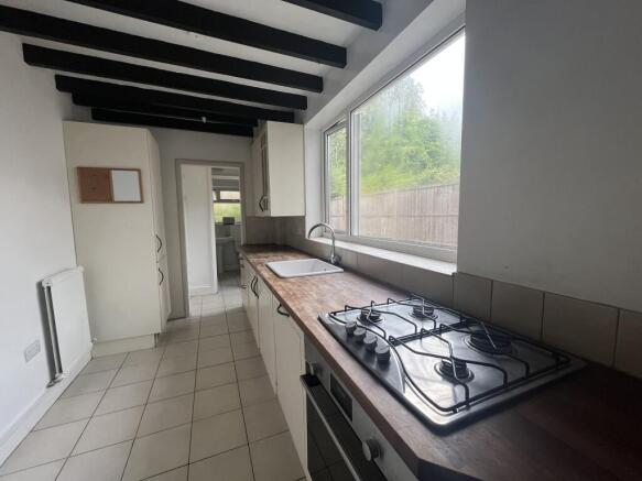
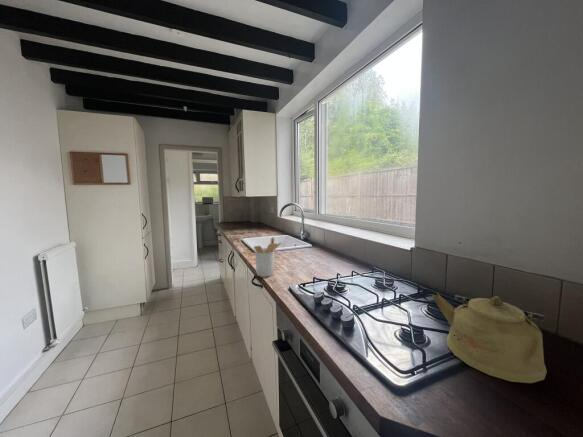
+ utensil holder (268, 257)
+ kettle (483, 321)
